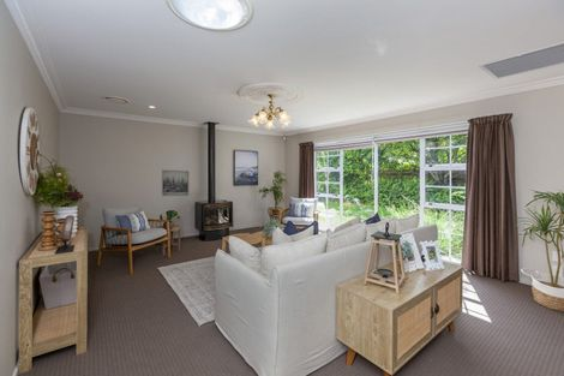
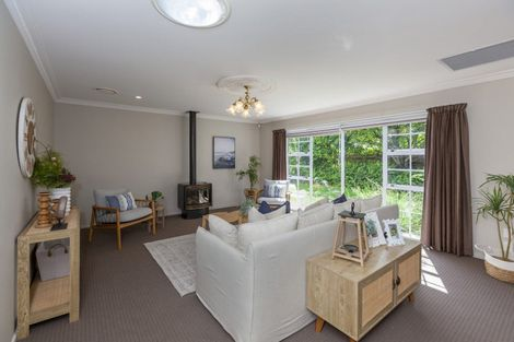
- wall art (175, 183)
